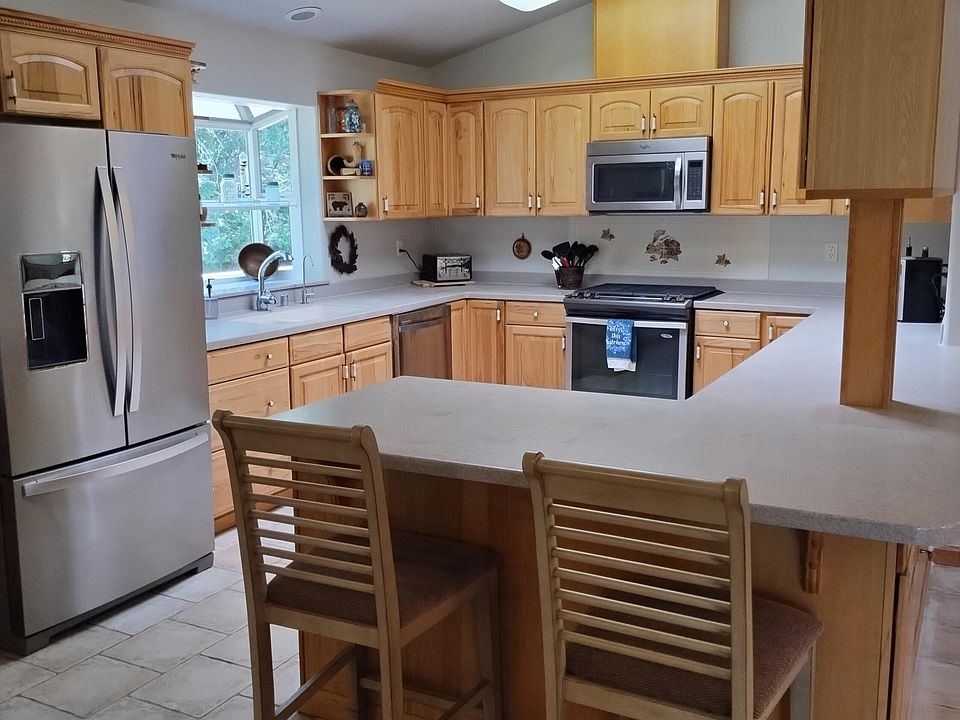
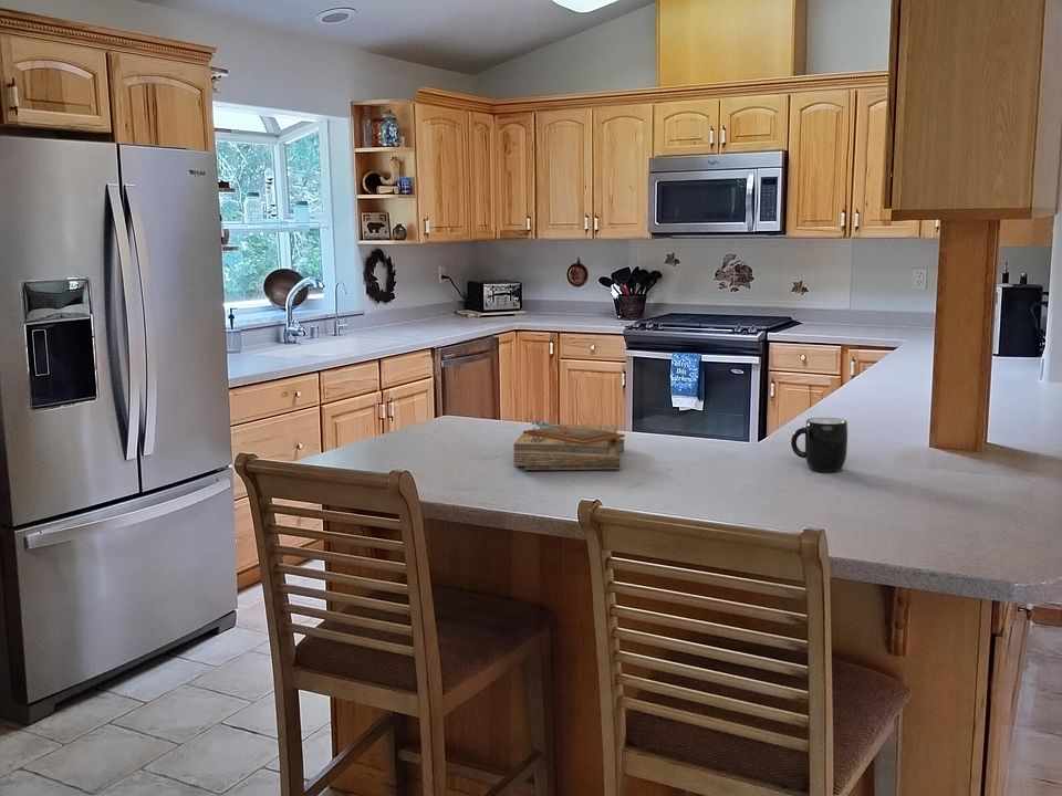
+ mug (819, 443)
+ clipboard (574, 442)
